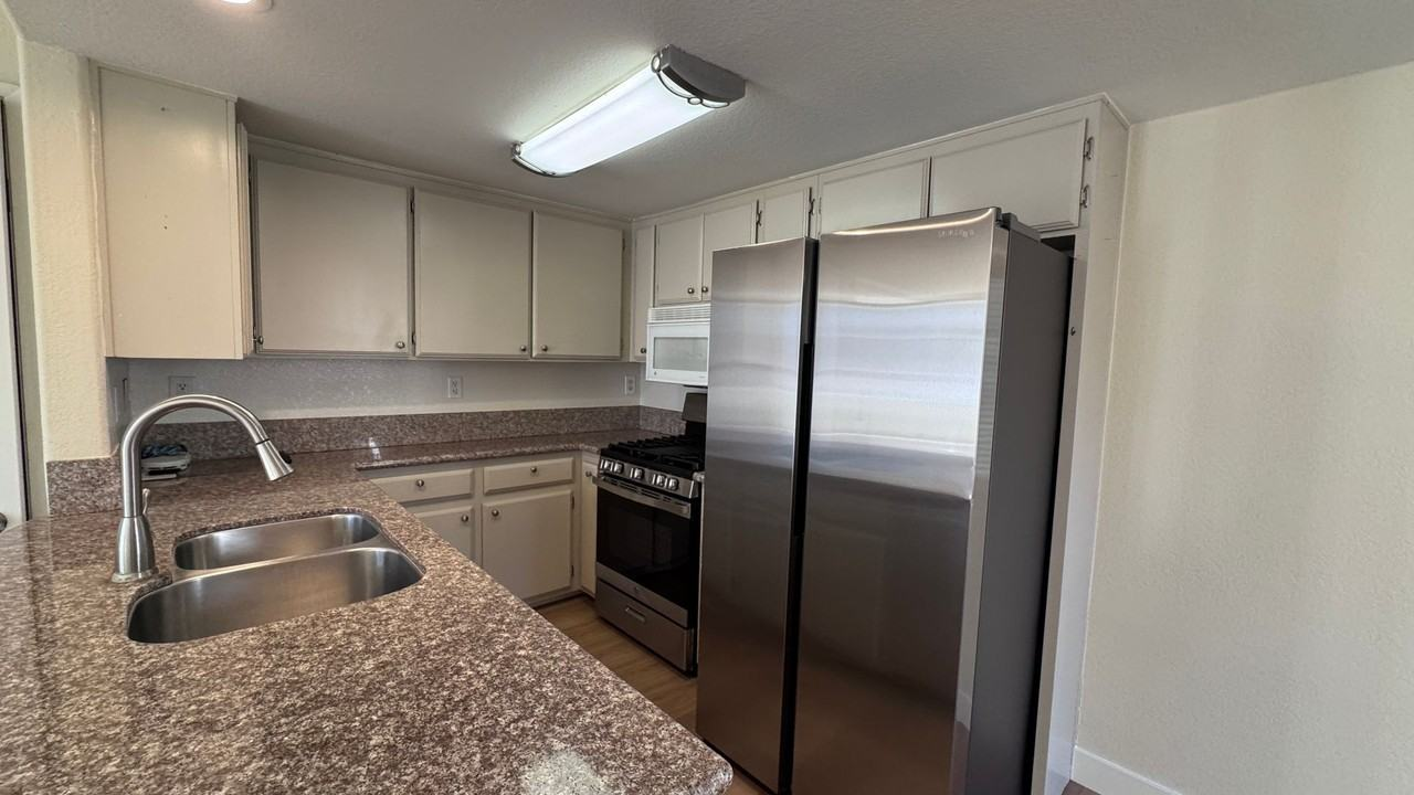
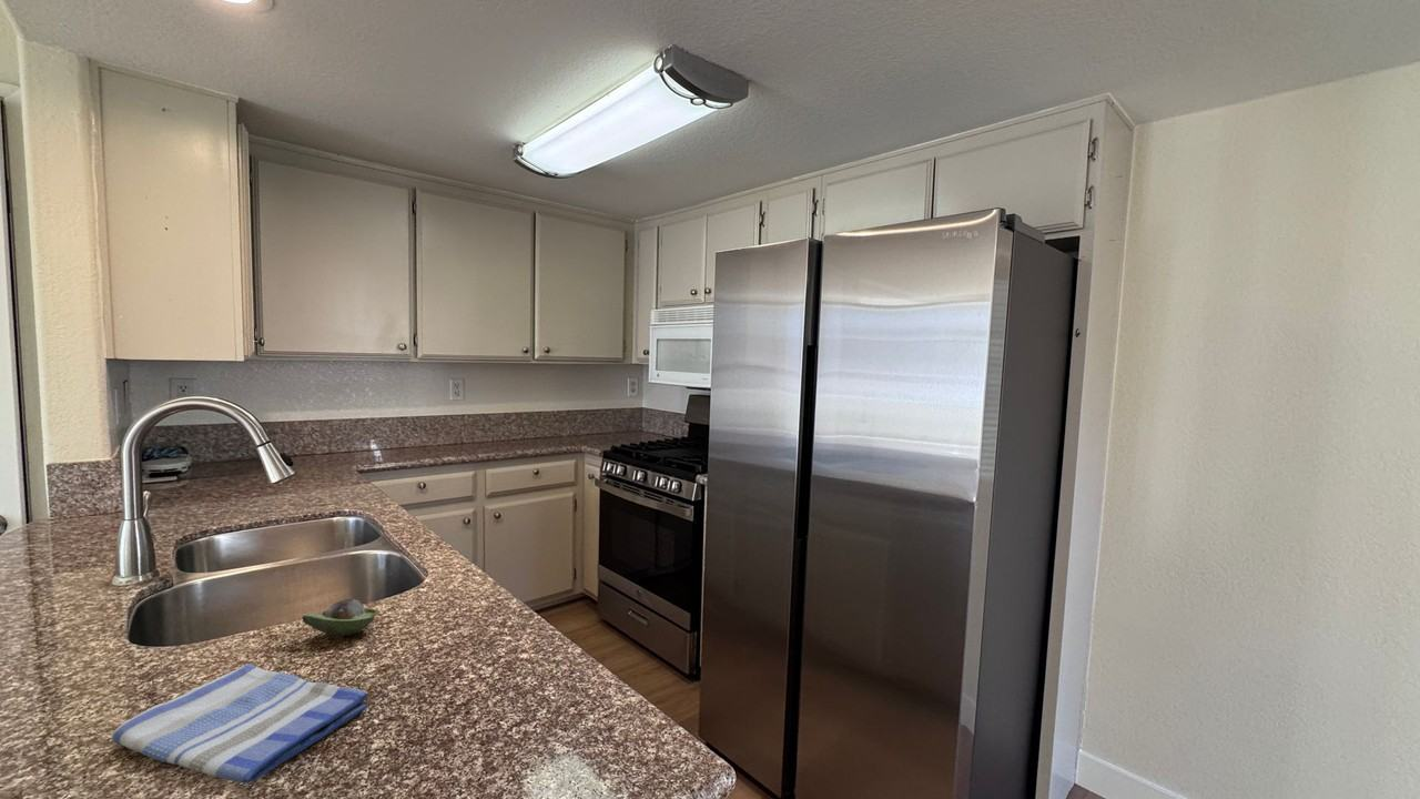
+ fruit (339, 617)
+ dish towel (247, 715)
